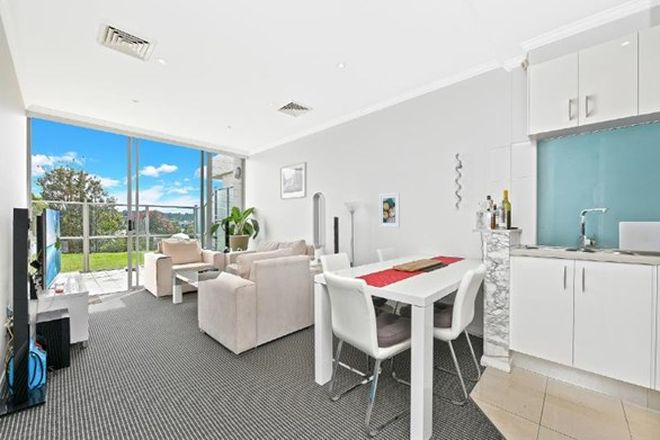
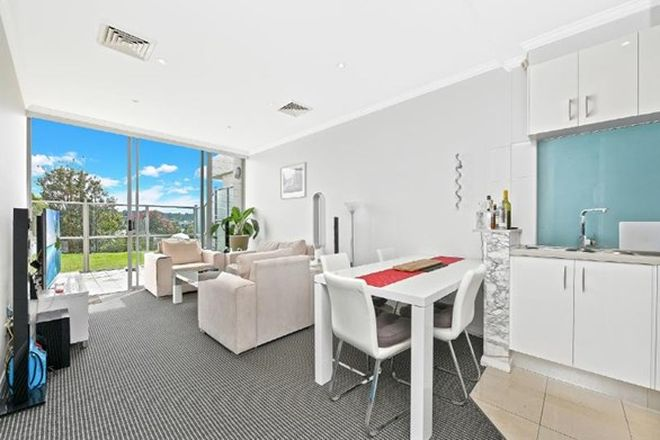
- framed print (389, 210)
